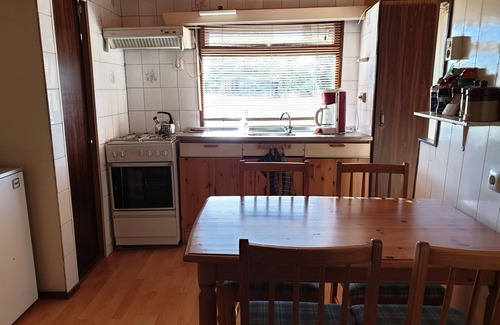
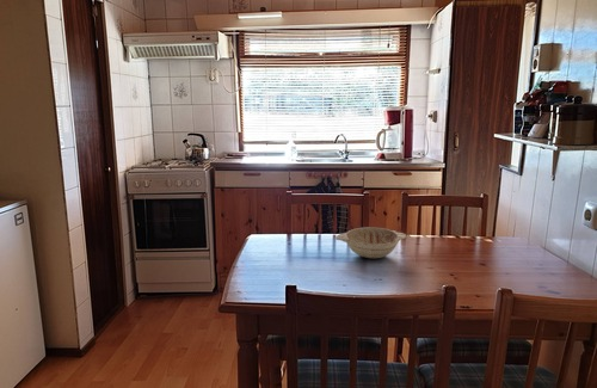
+ decorative bowl (370, 244)
